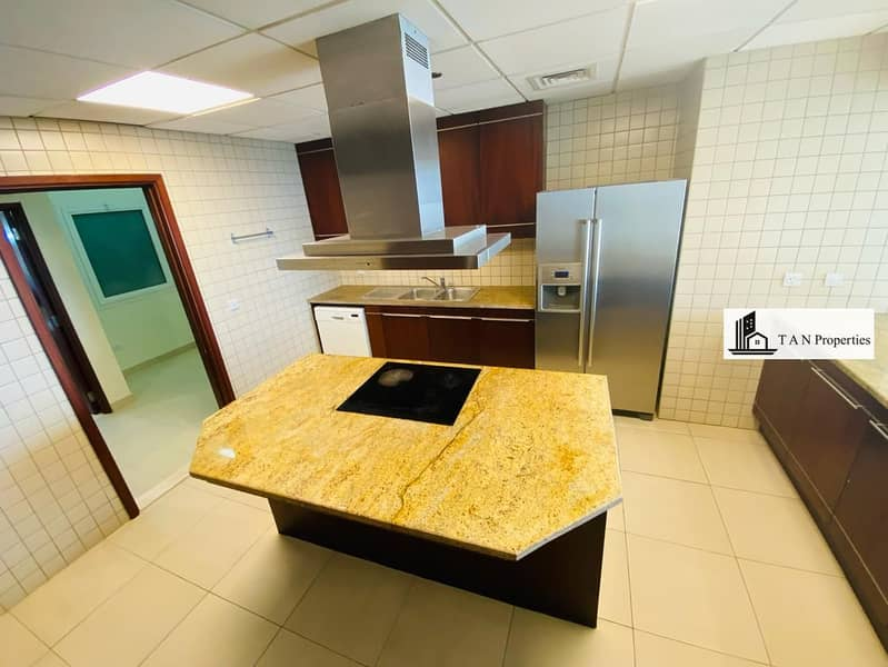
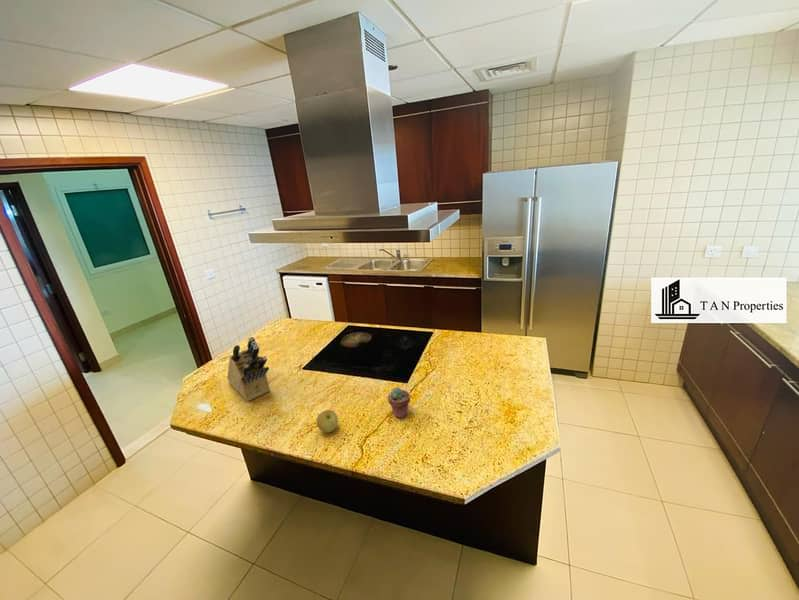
+ potted succulent (399, 400)
+ apple (327, 421)
+ knife block (244, 362)
